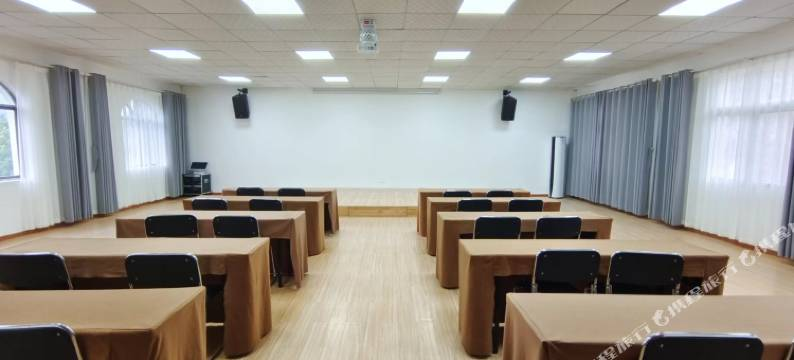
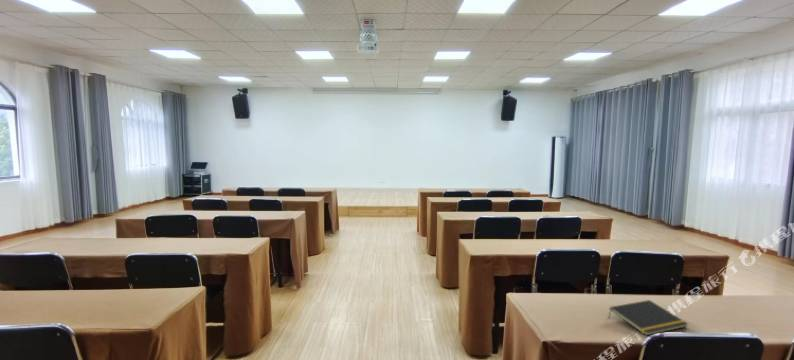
+ notepad (647, 316)
